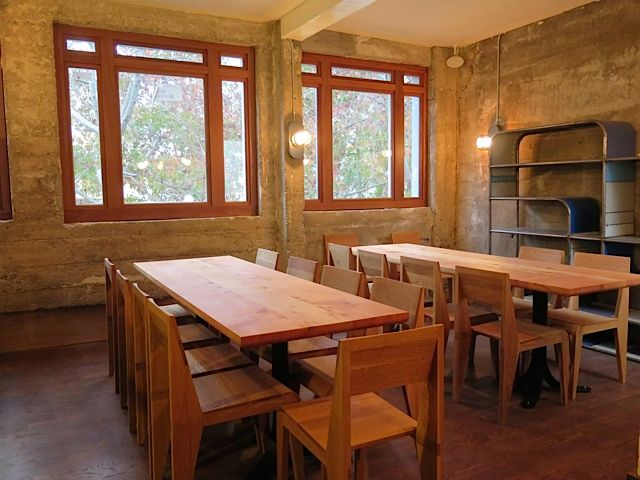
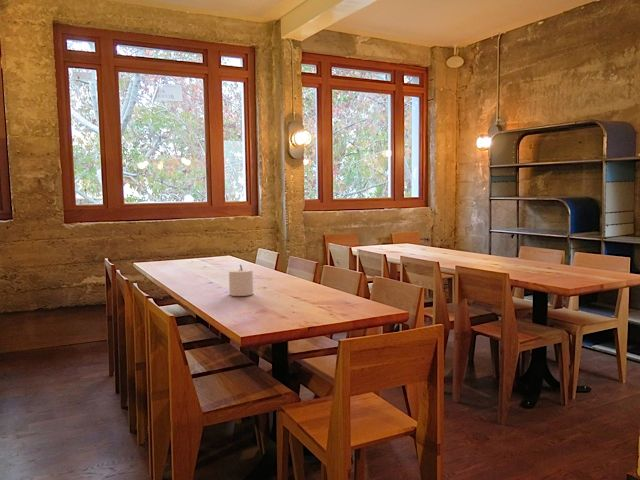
+ candle (241, 279)
